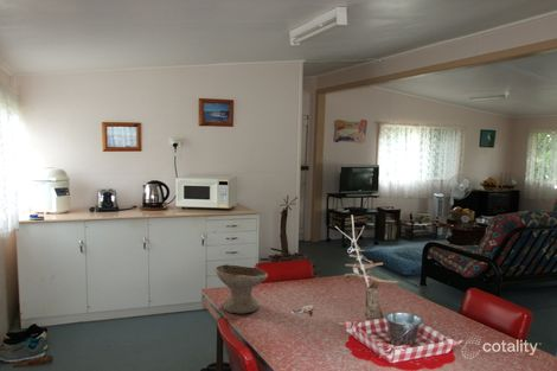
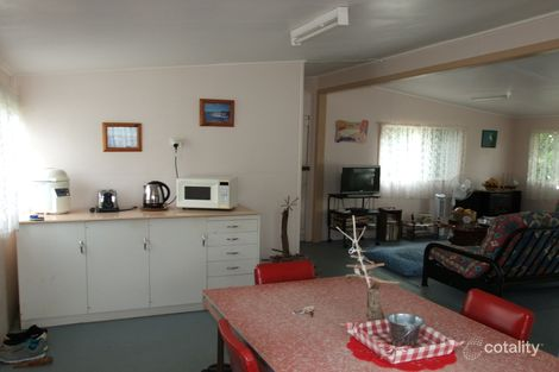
- bowl (241, 287)
